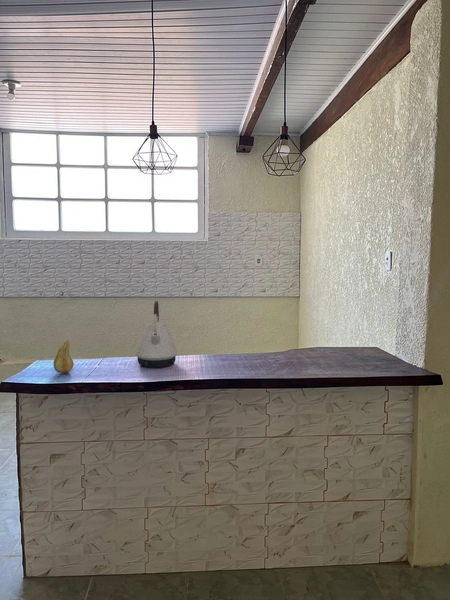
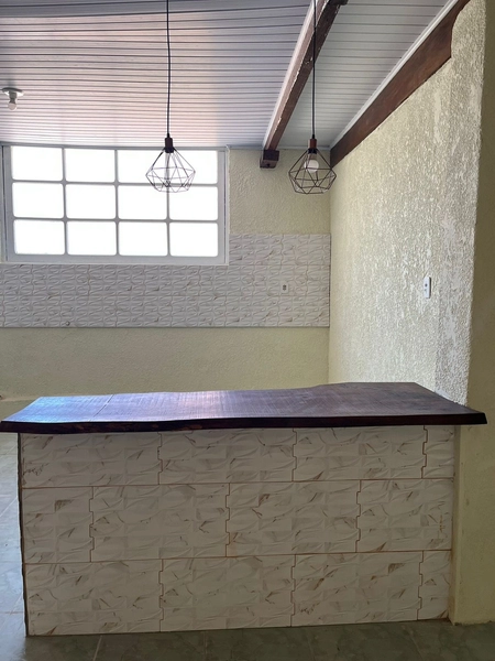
- kettle (156, 333)
- fruit (63, 356)
